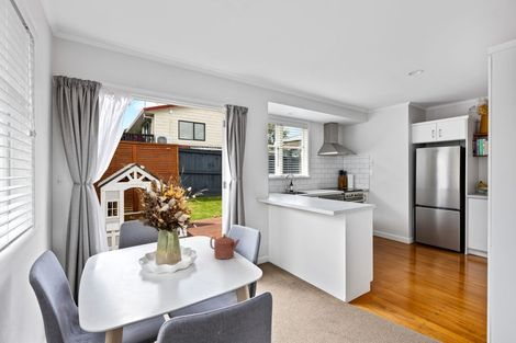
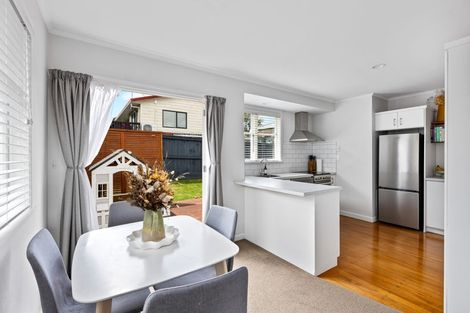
- teapot (224, 244)
